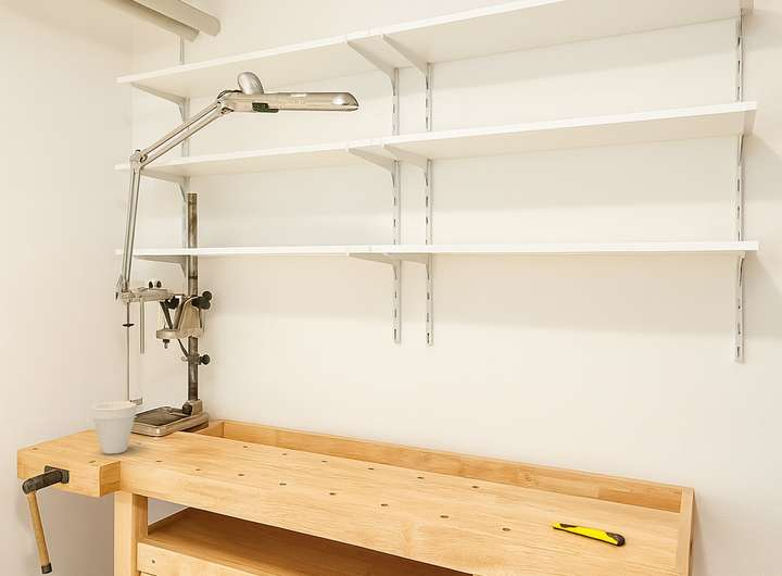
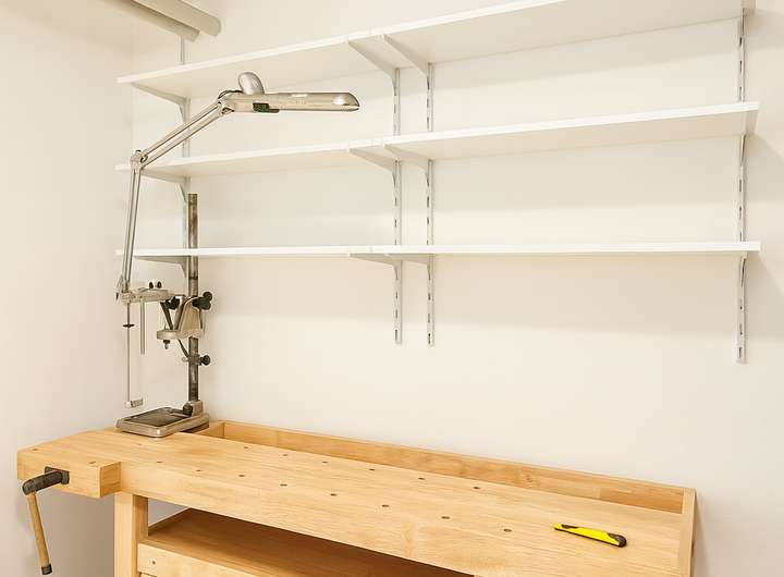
- cup (114, 427)
